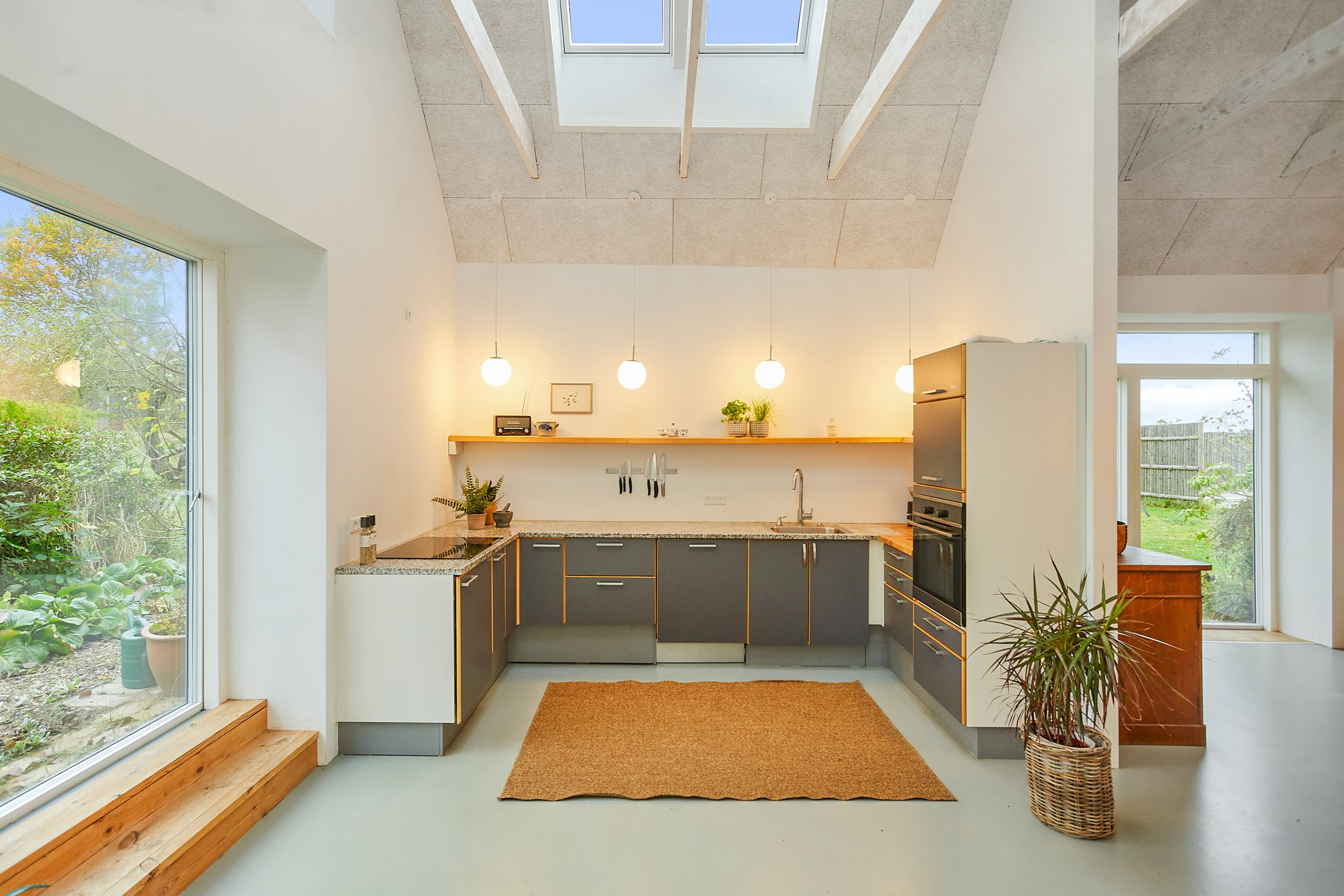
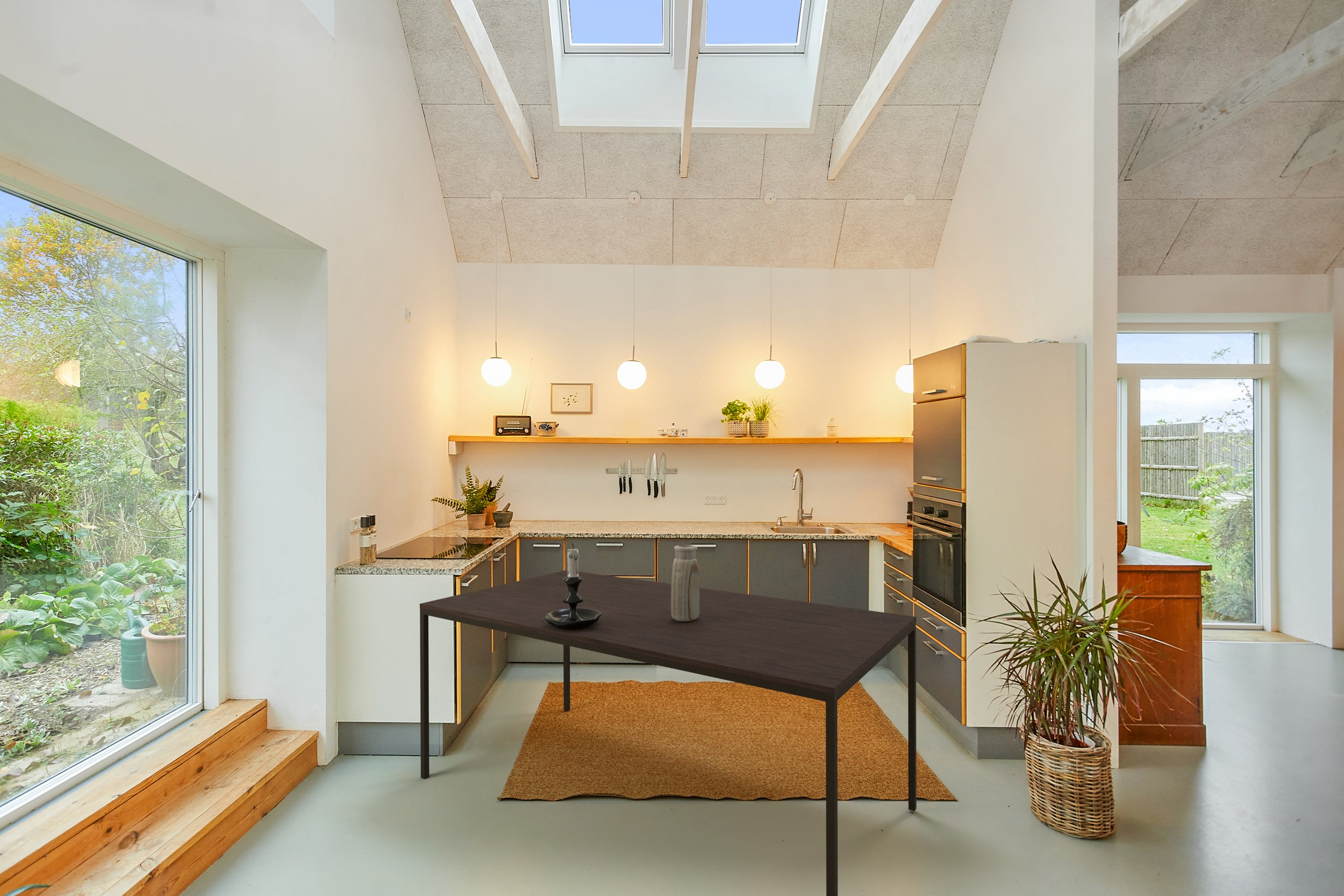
+ candle holder (573, 584)
+ vase (685, 582)
+ dining table (665, 667)
